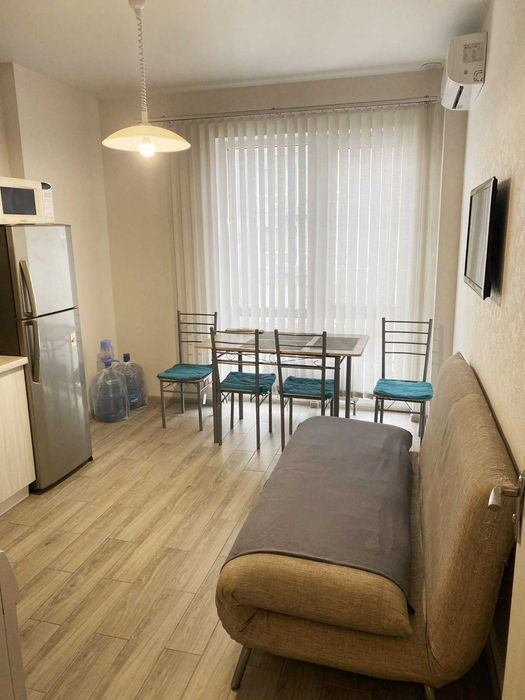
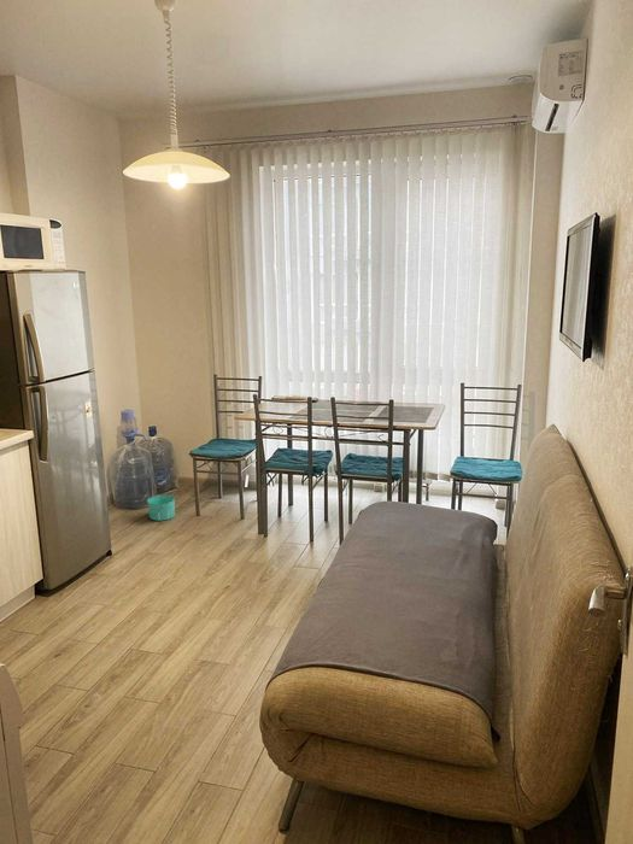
+ basket (162, 506)
